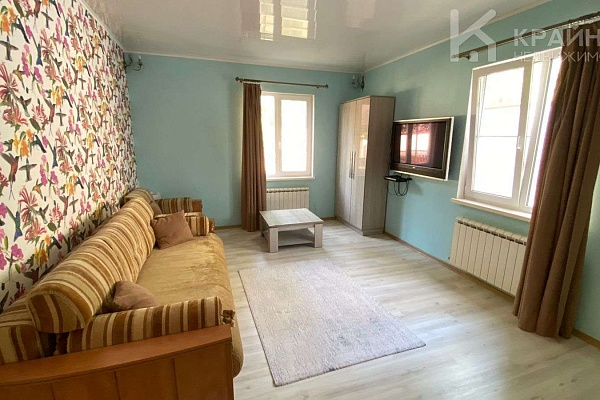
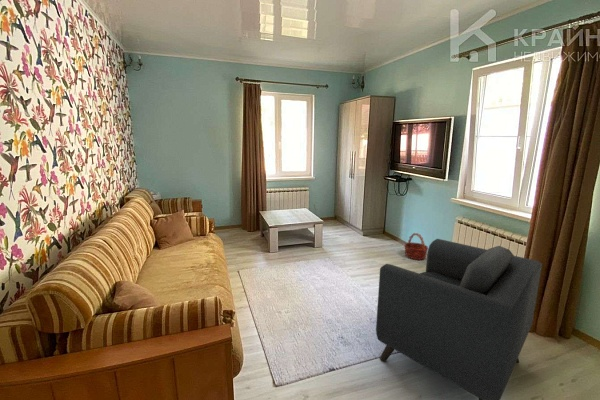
+ basket (416, 244)
+ armchair (455, 306)
